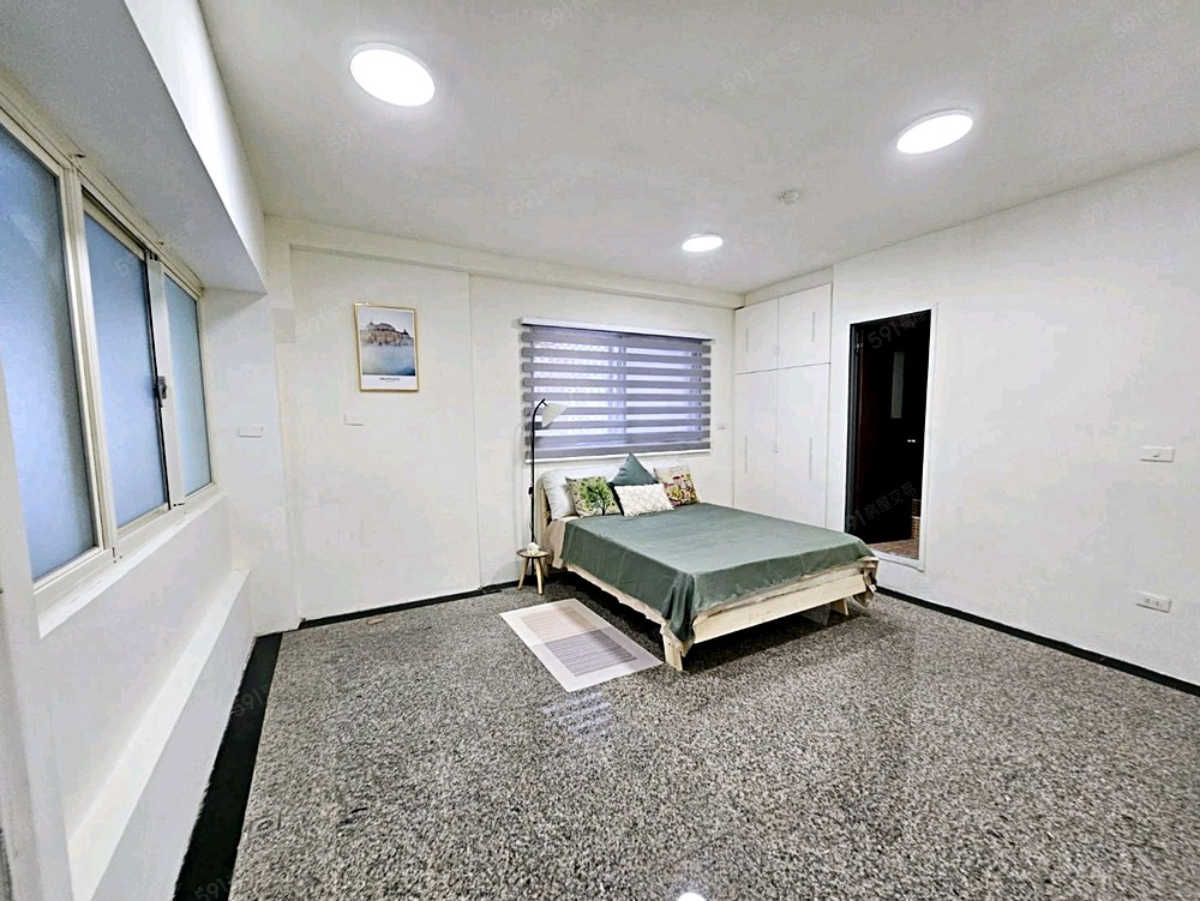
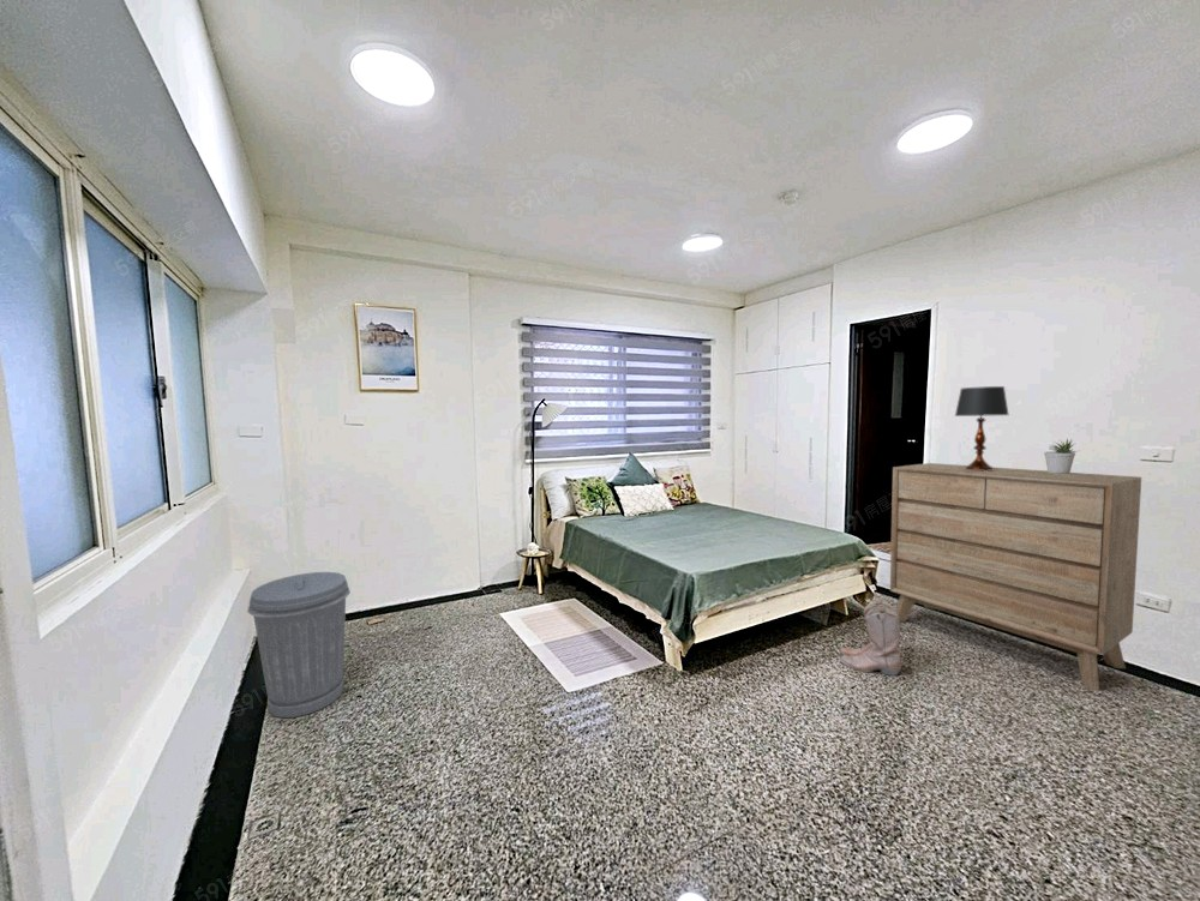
+ trash can (304, 638)
+ potted plant (1061, 455)
+ boots (869, 632)
+ table lamp (980, 428)
+ dresser (998, 557)
